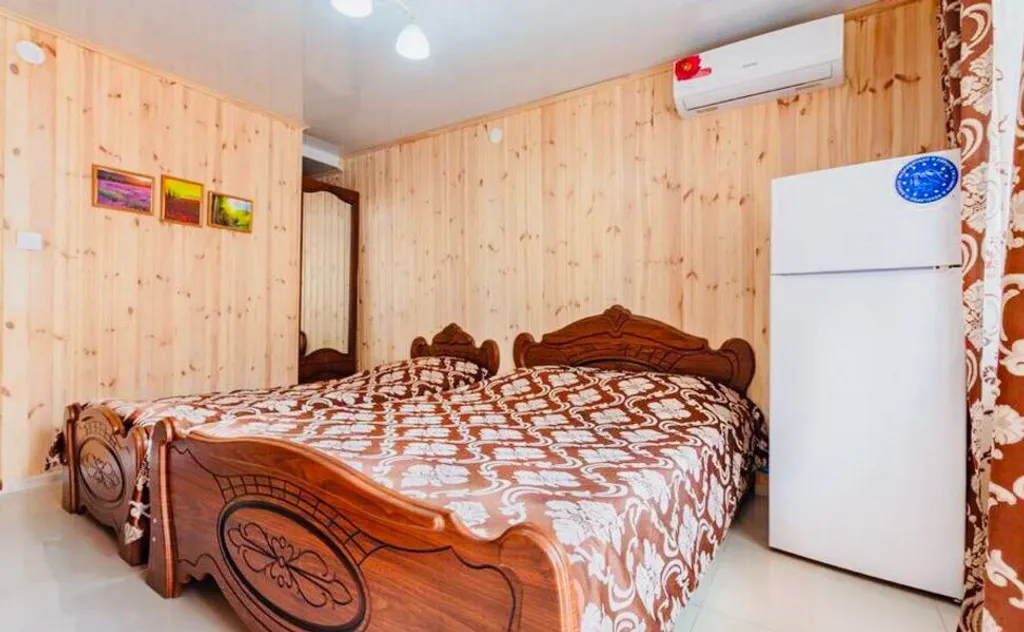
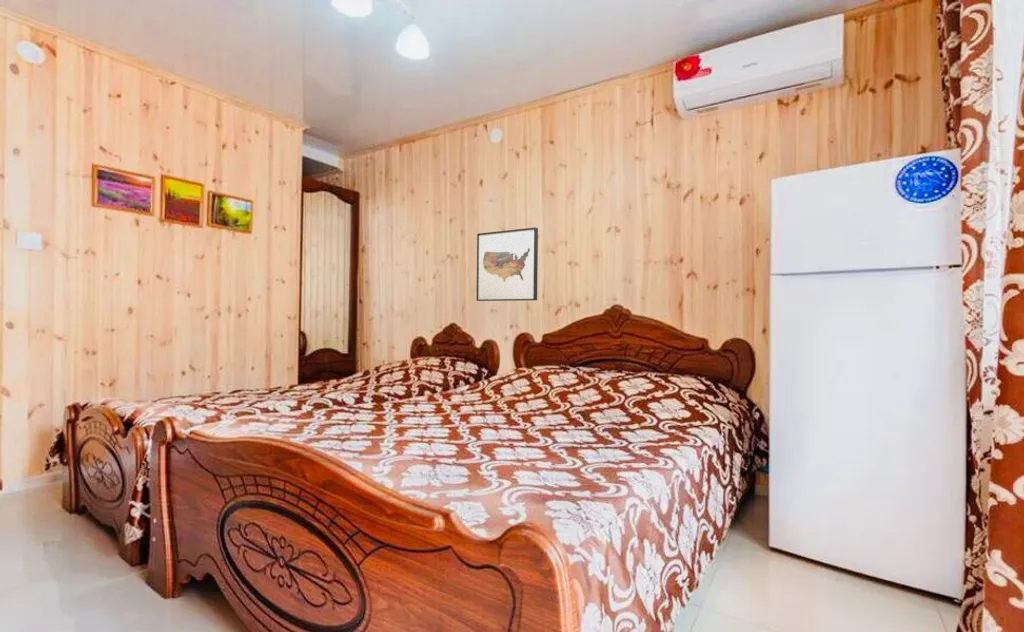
+ wall art (506, 265)
